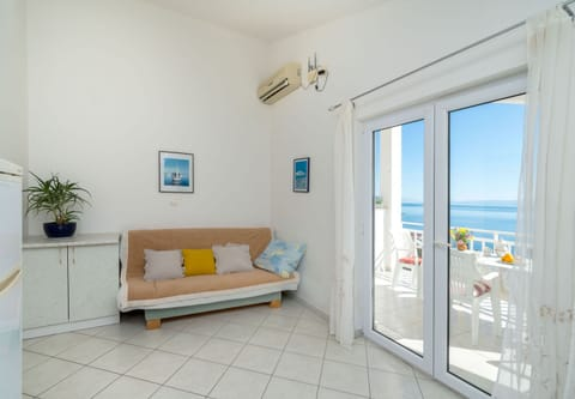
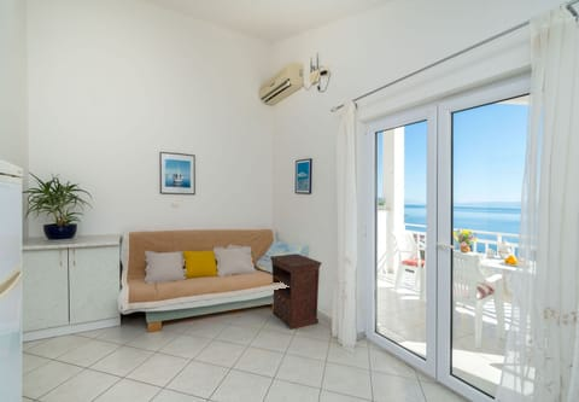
+ nightstand (293, 289)
